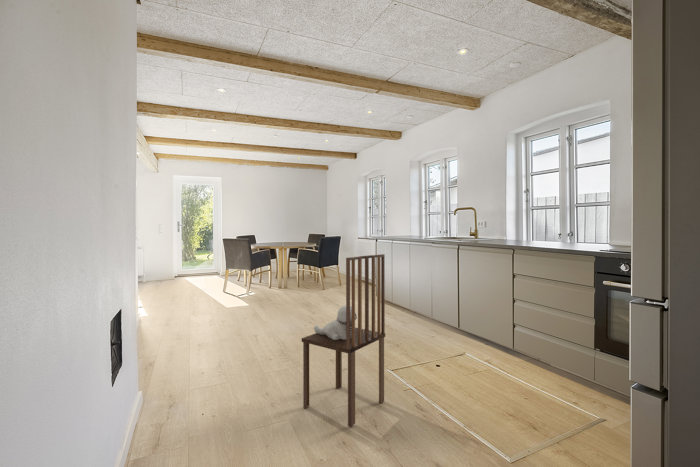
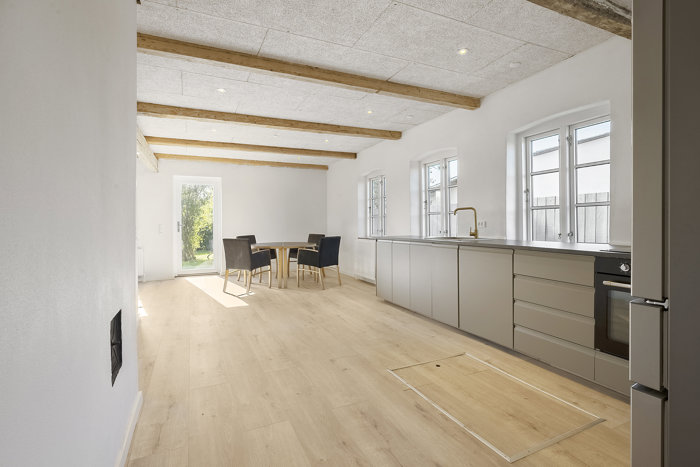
- plush toy (336, 319)
- dining chair (346, 329)
